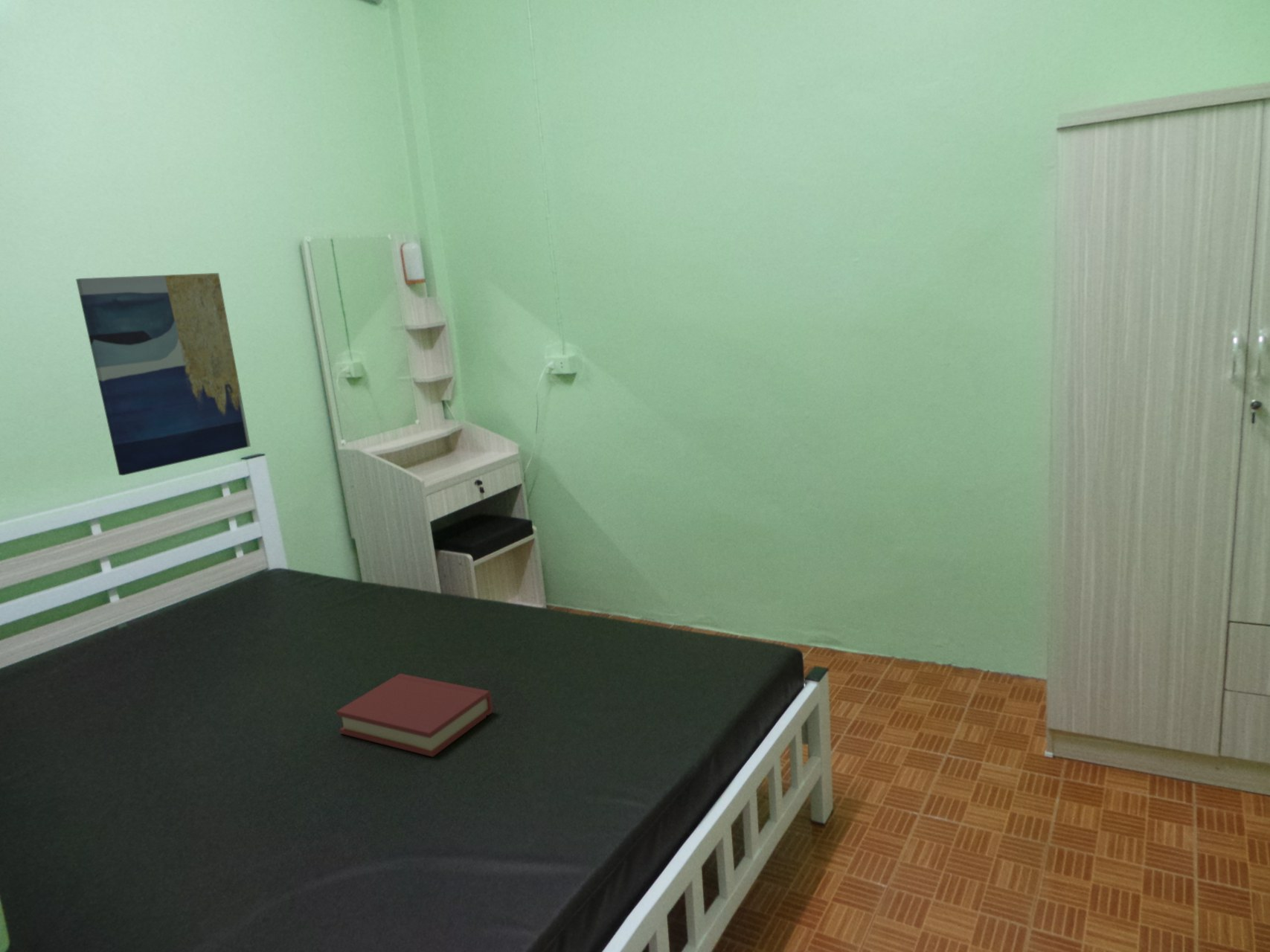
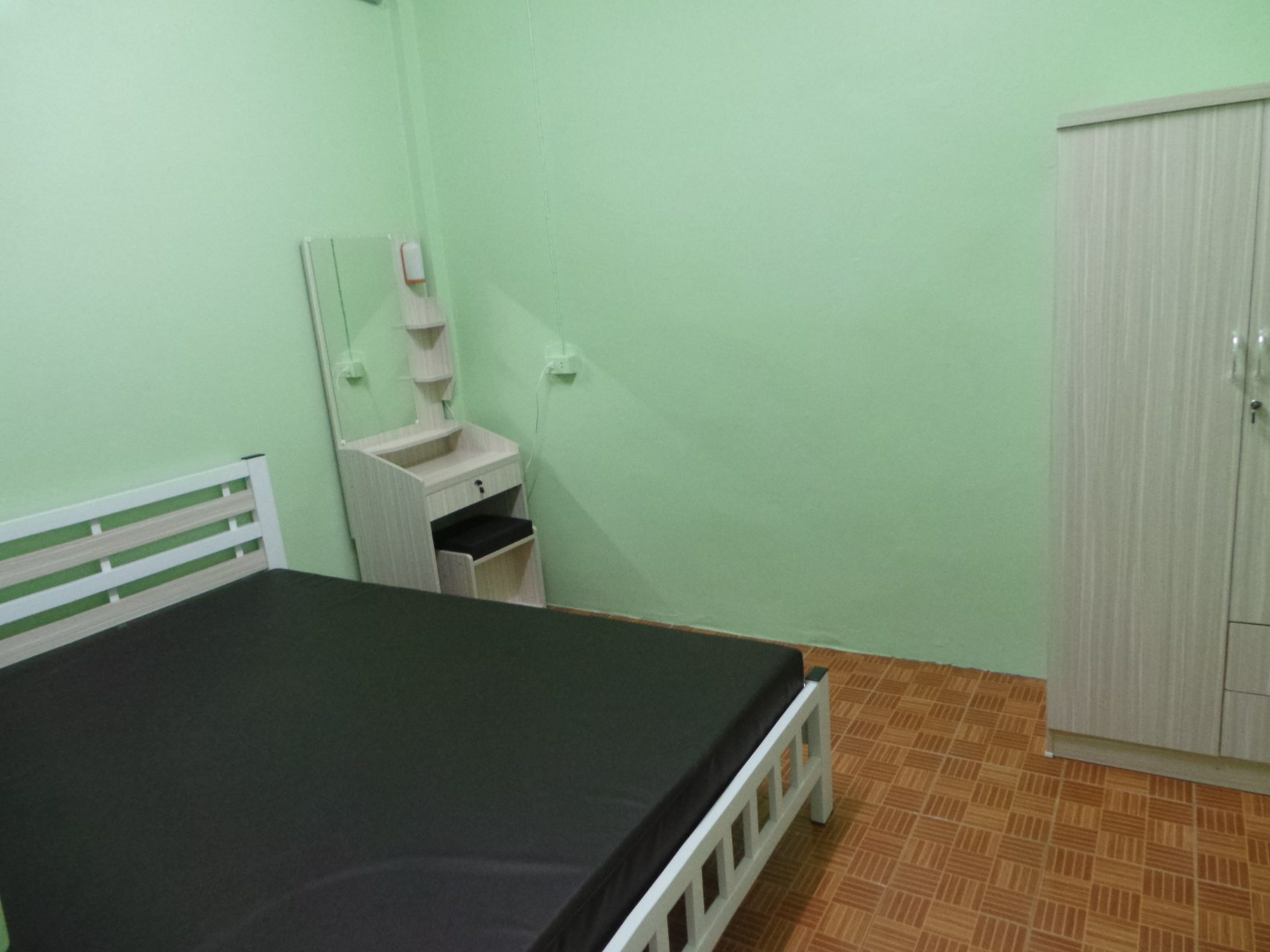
- wall art (170, 370)
- hardback book (415, 711)
